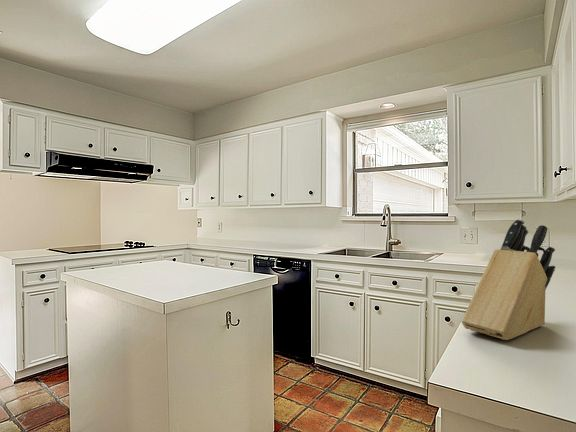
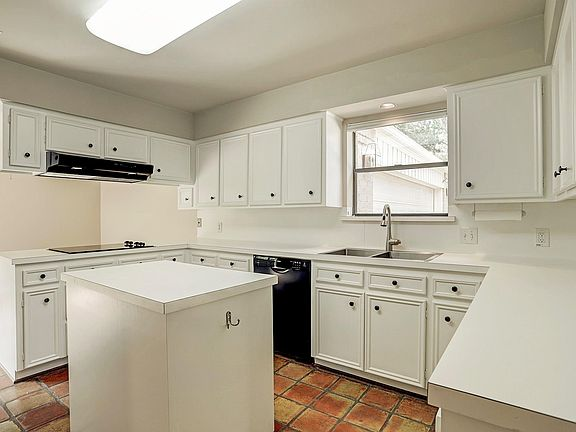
- knife block (512, 272)
